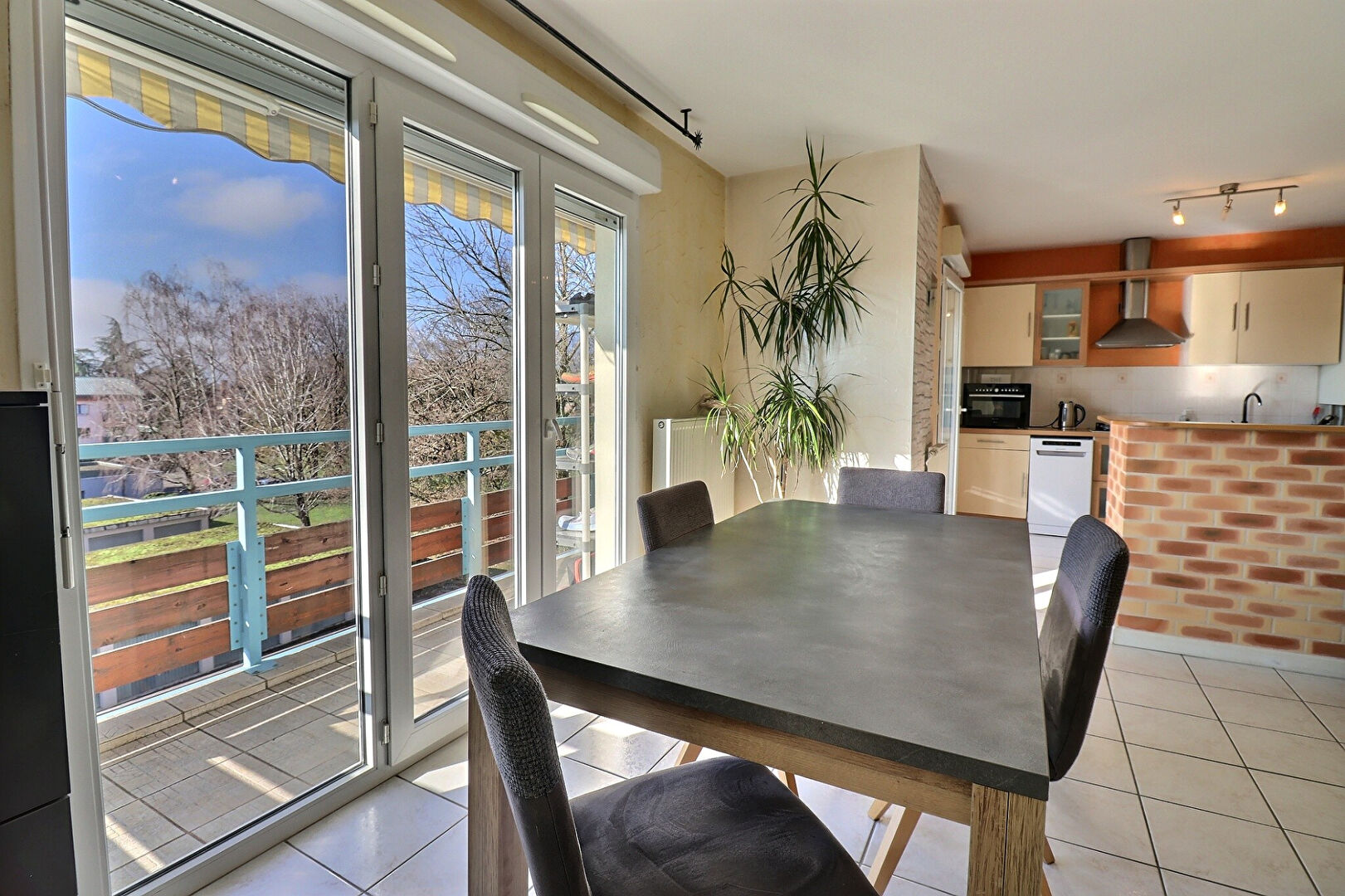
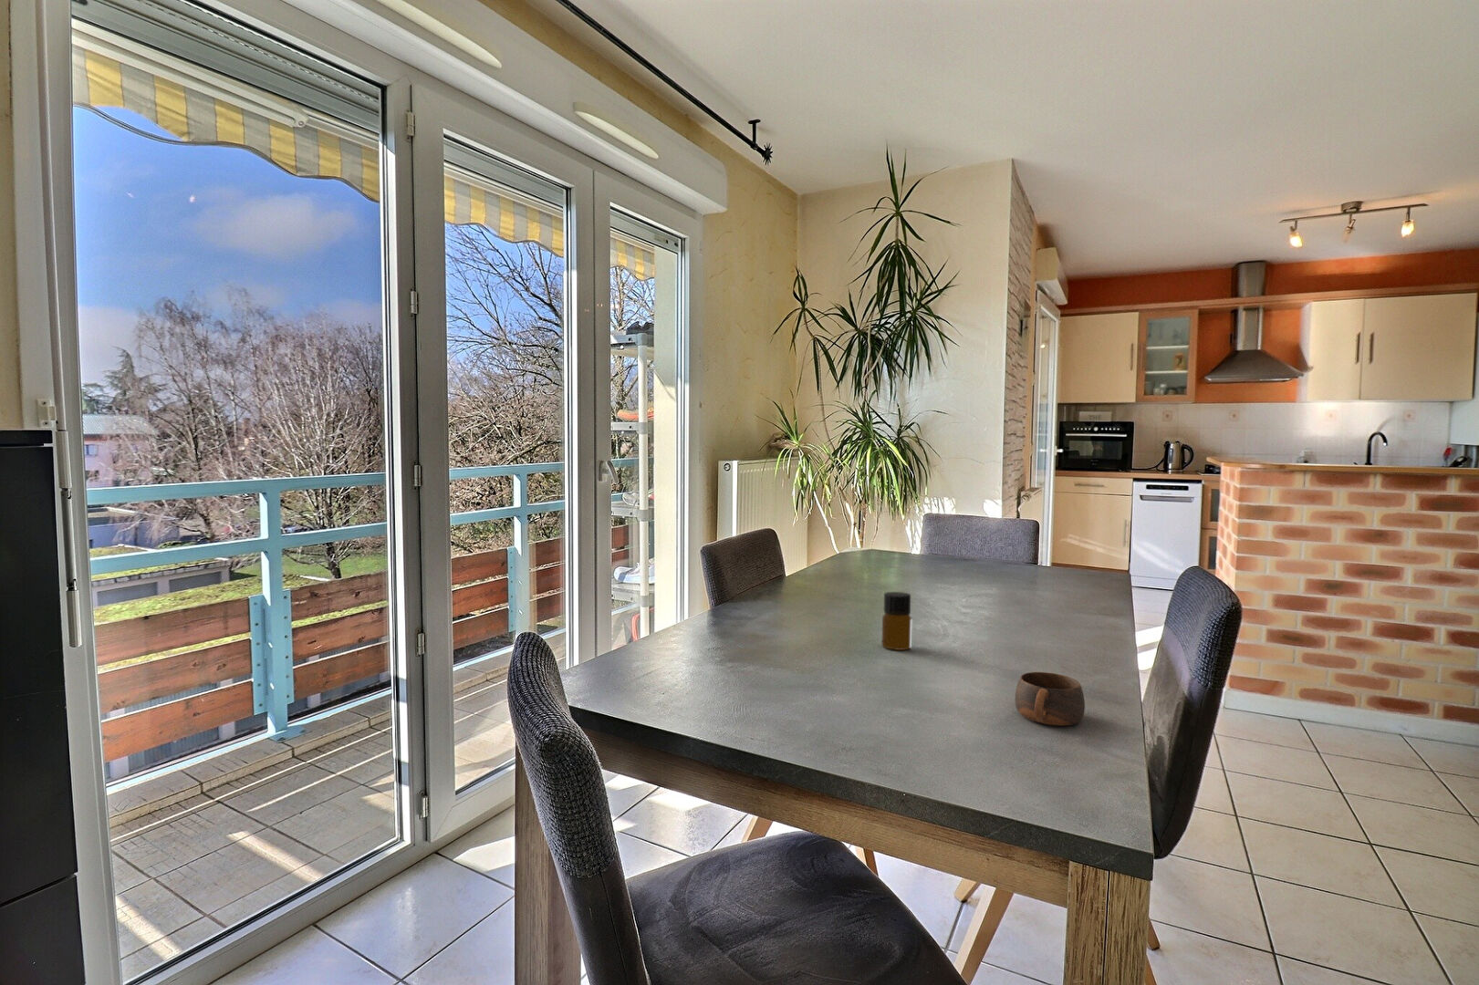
+ bottle (897, 620)
+ cup (1045, 699)
